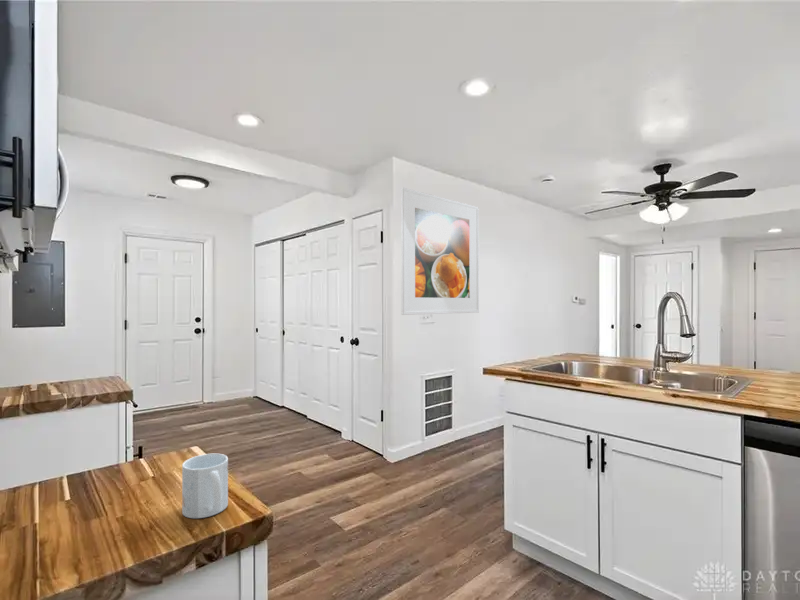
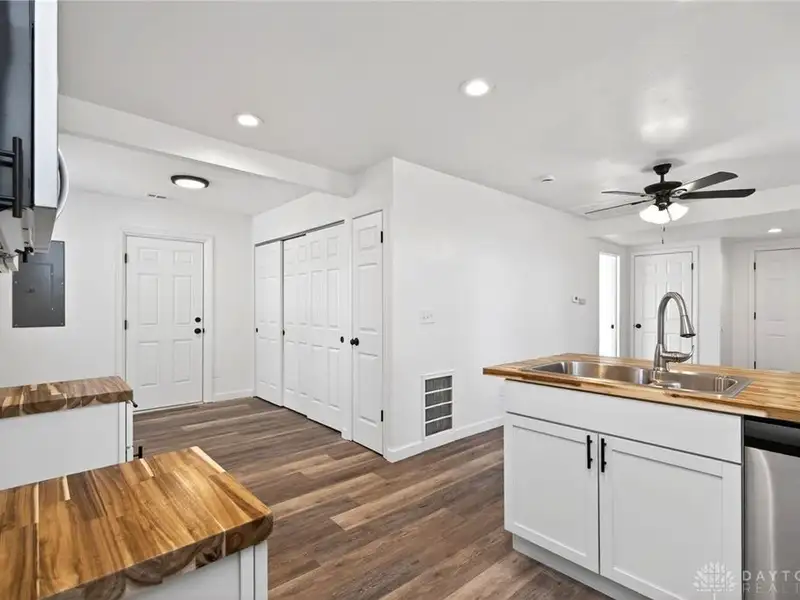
- mug (208, 487)
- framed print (443, 255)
